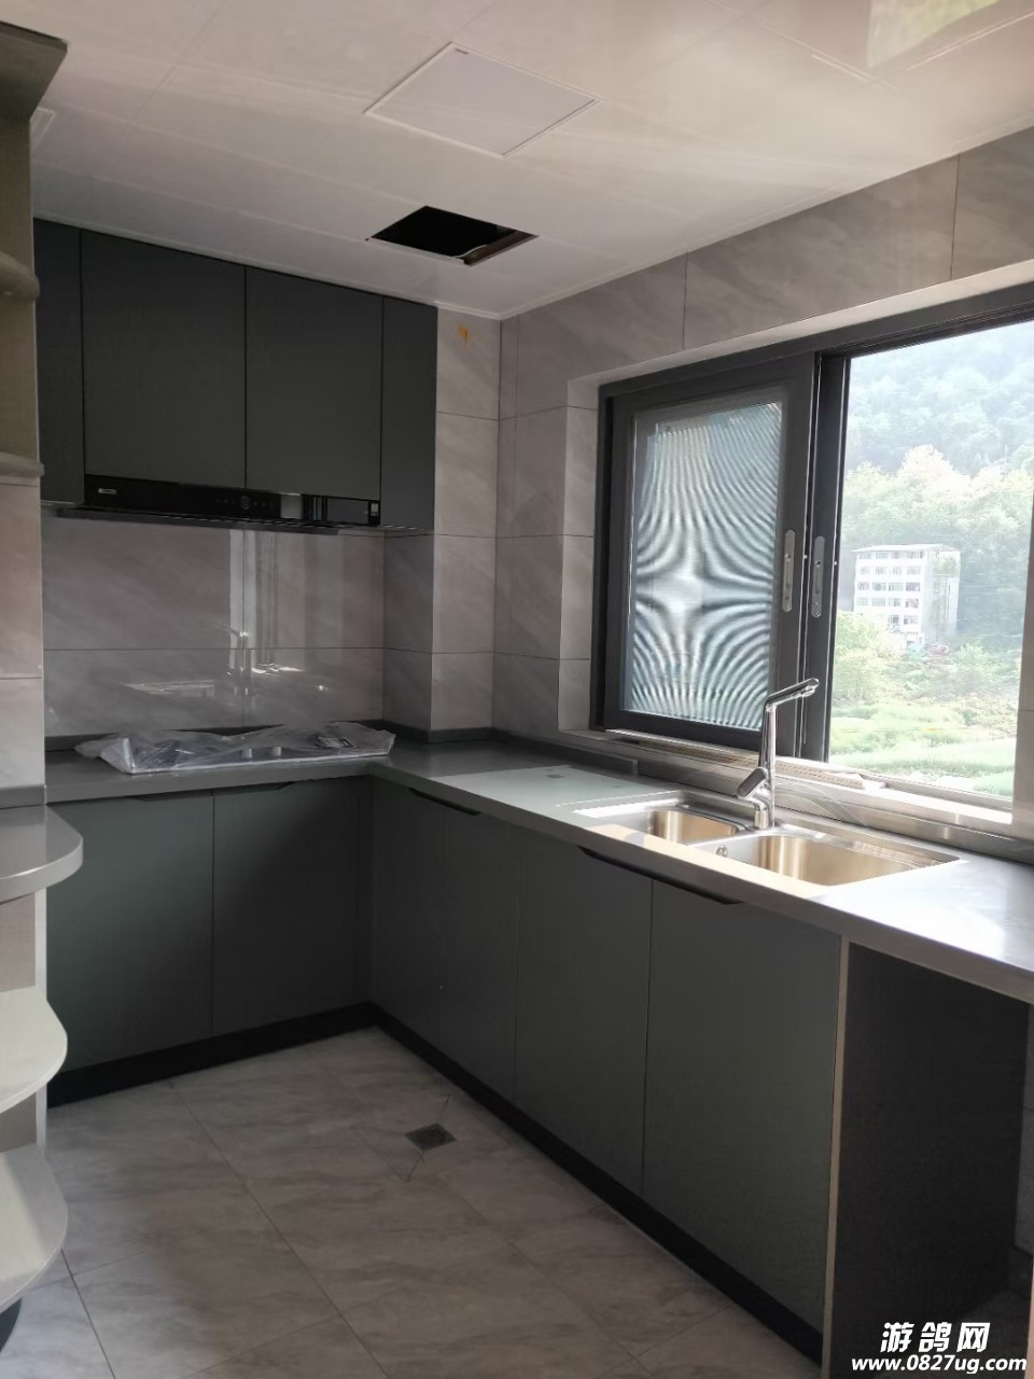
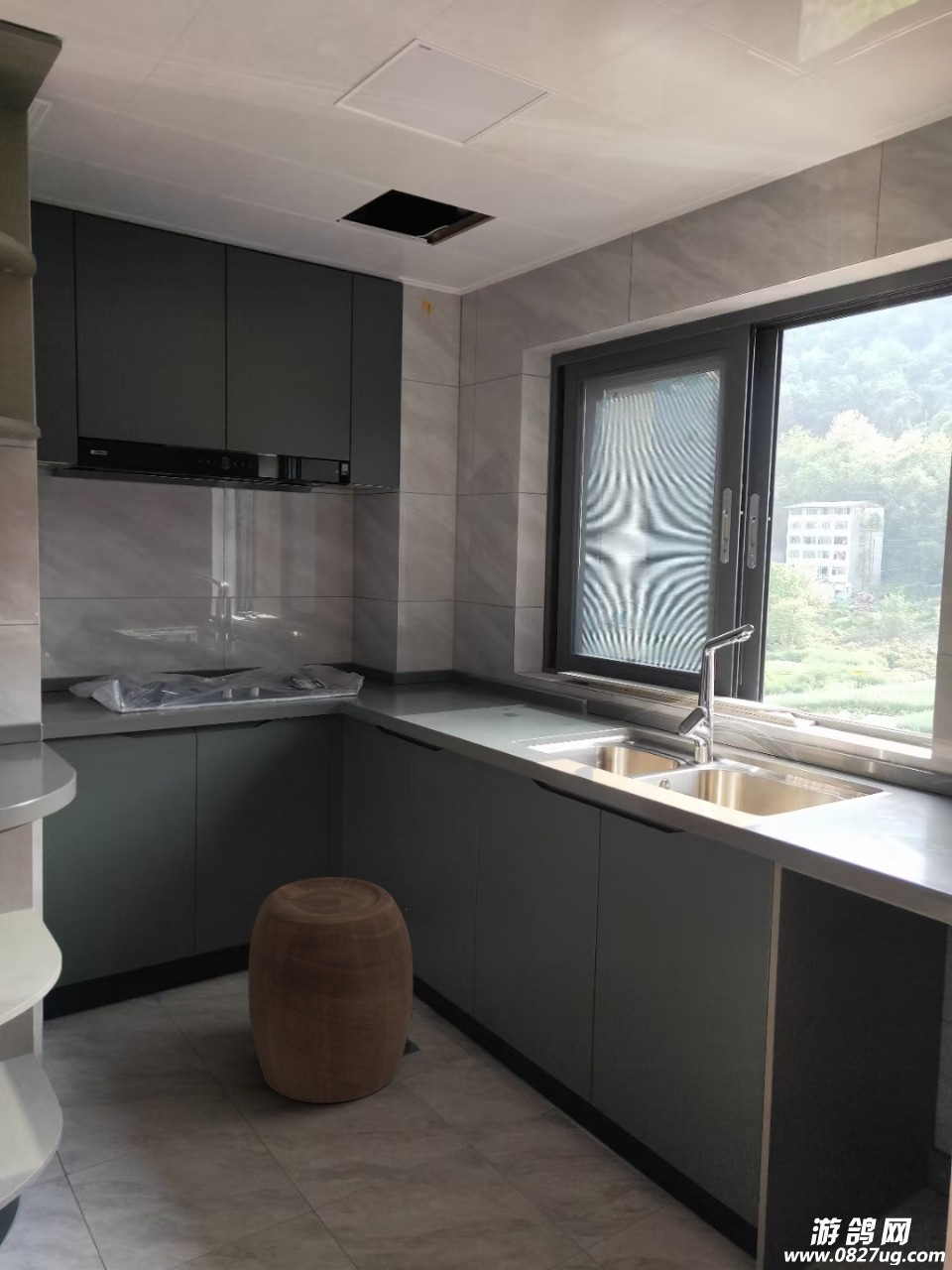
+ stool (331, 980)
